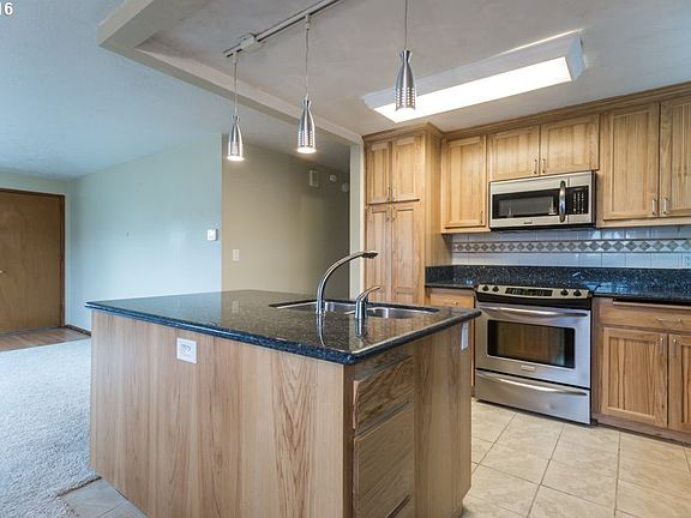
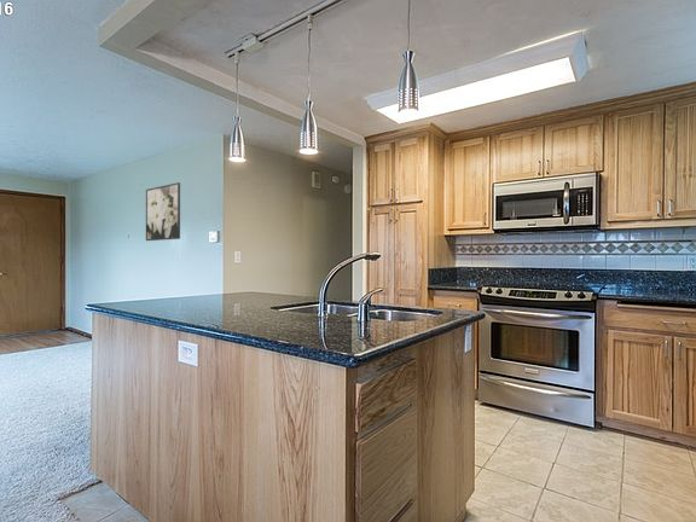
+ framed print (162, 213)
